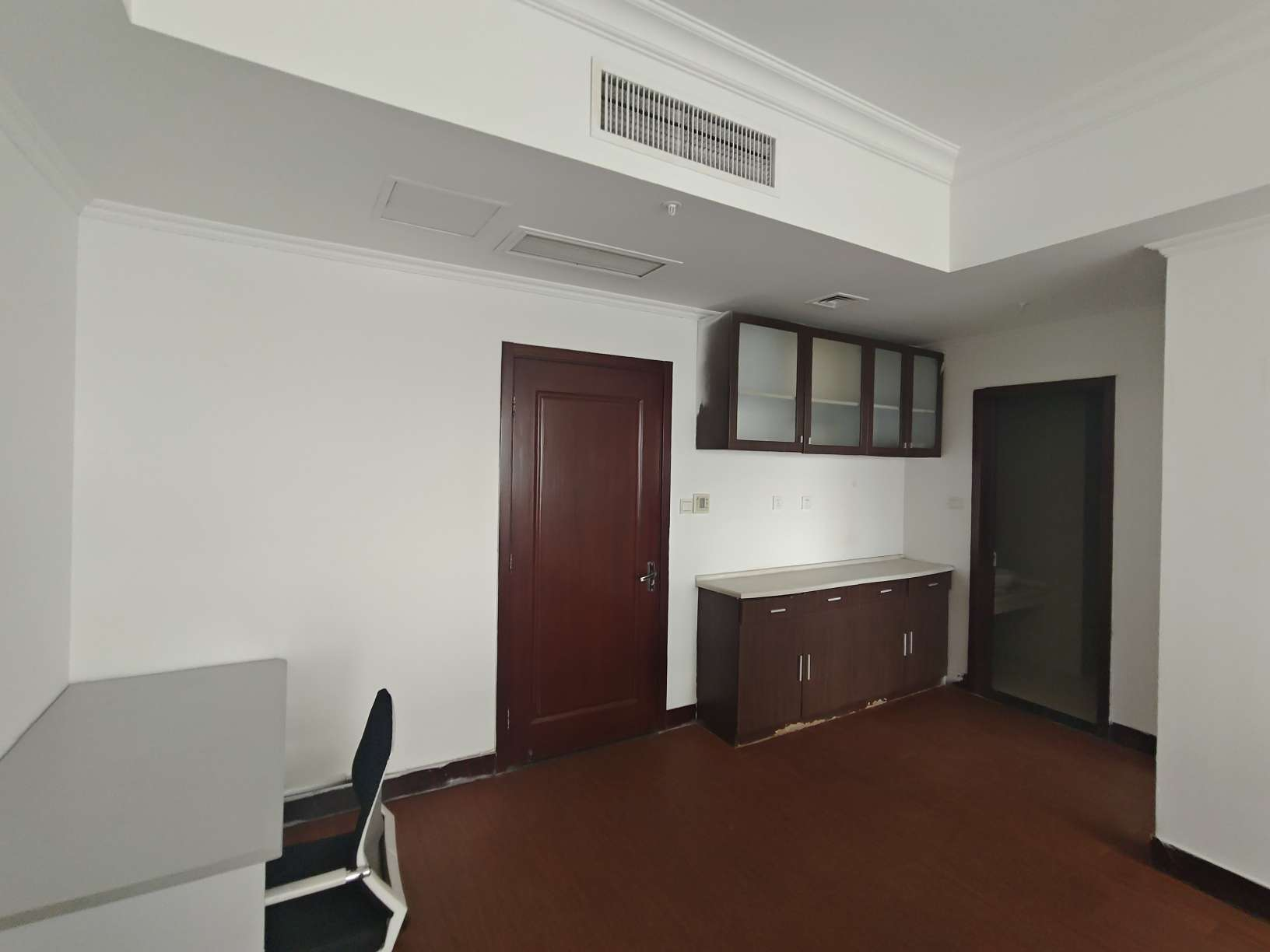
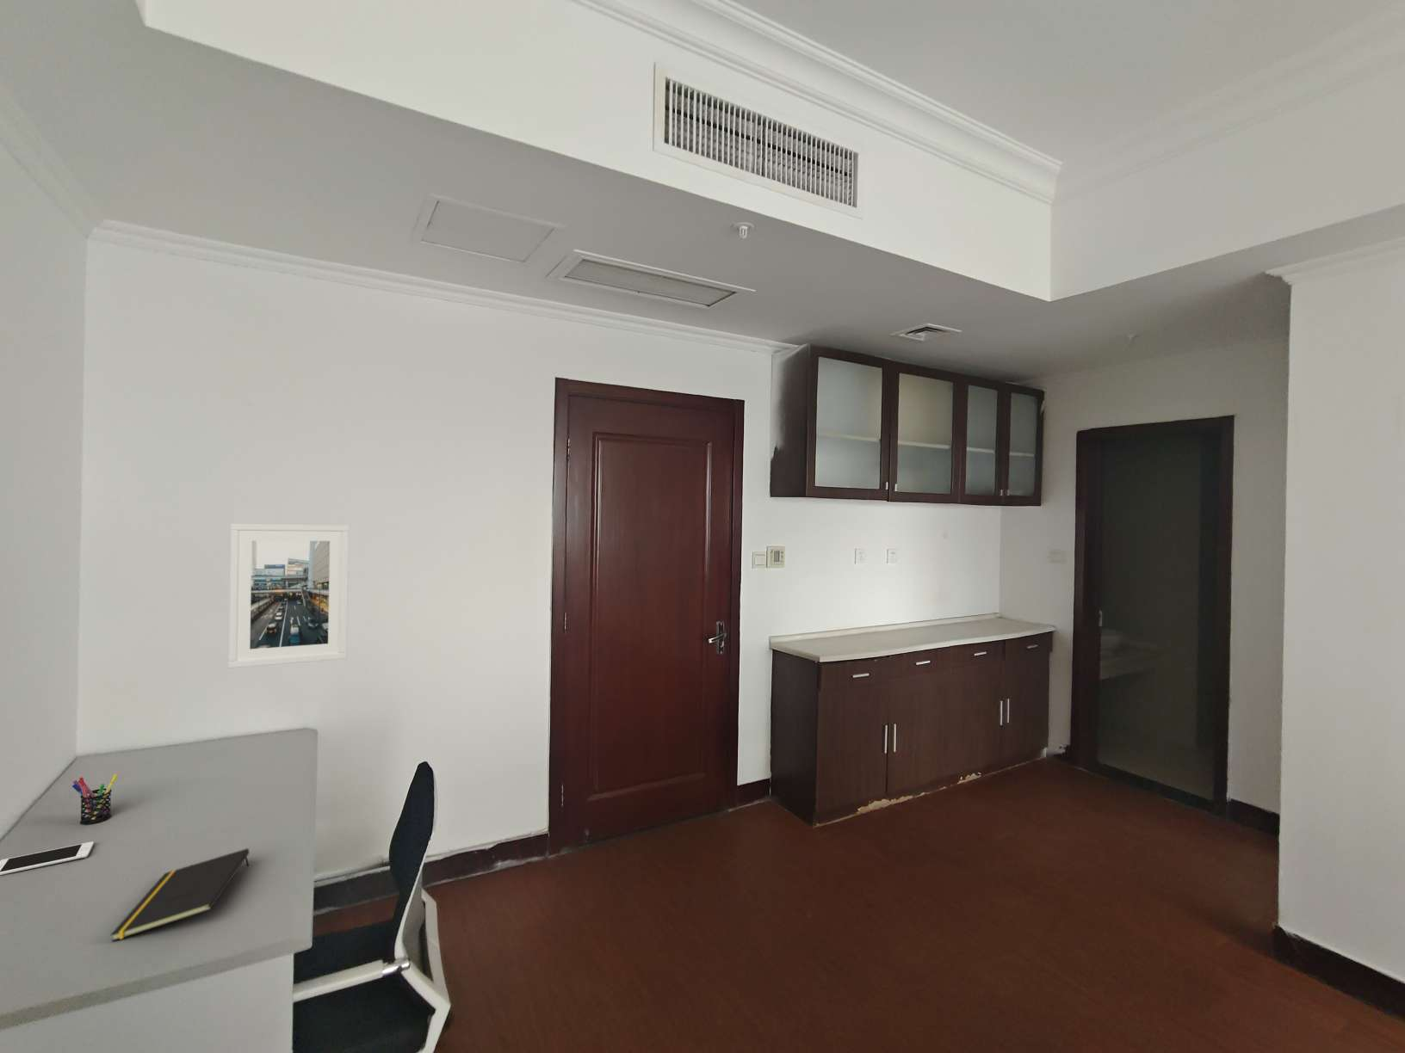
+ notepad (186, 889)
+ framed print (291, 593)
+ pen holder (95, 797)
+ cell phone (44, 857)
